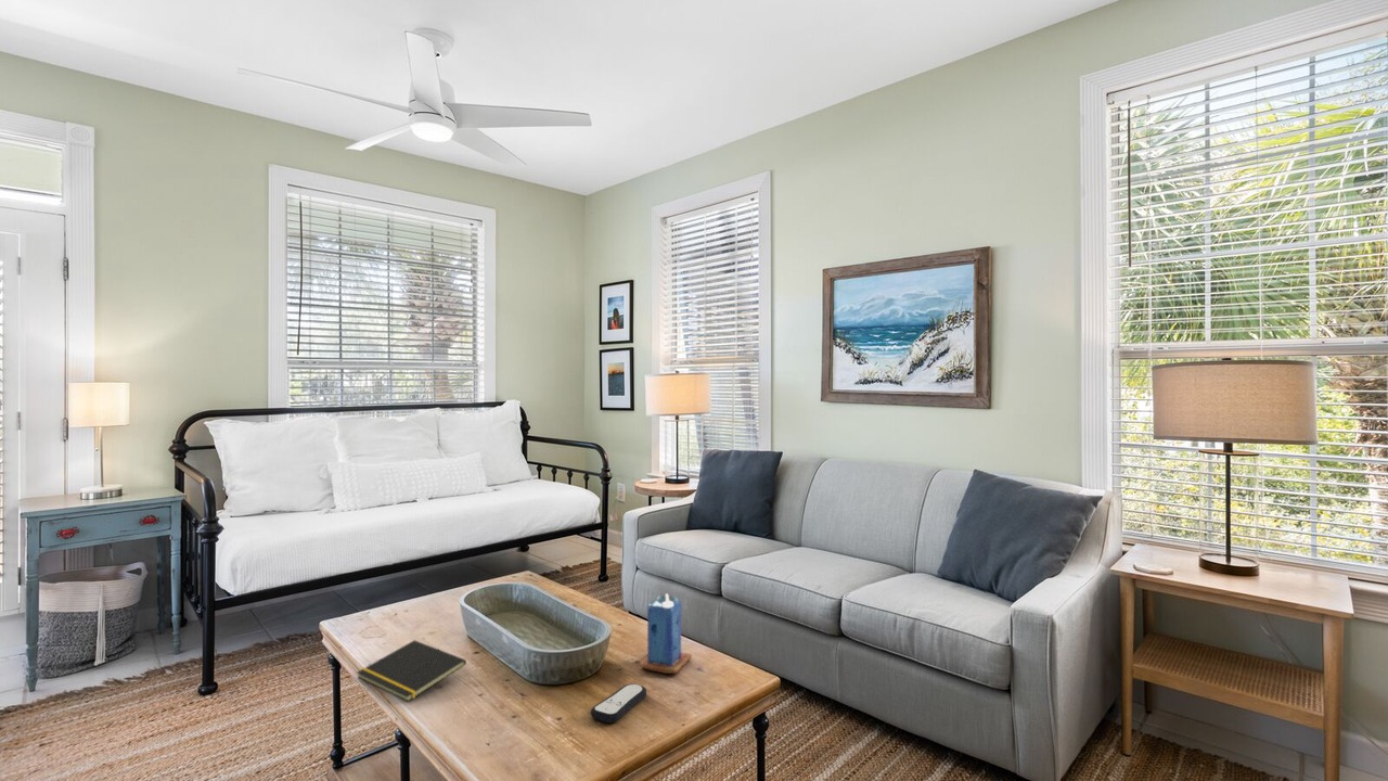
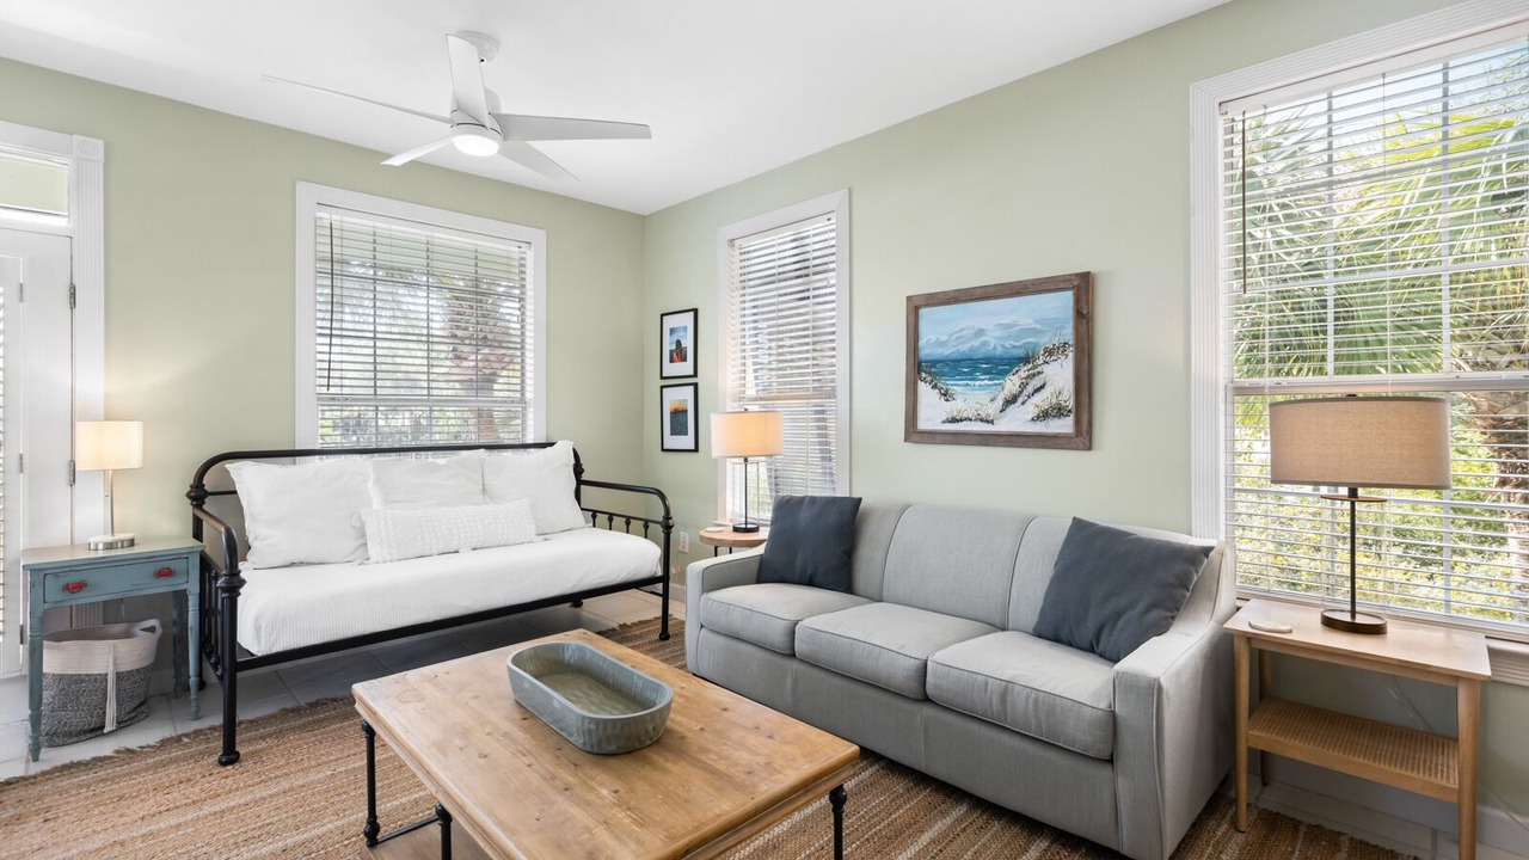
- remote control (620, 701)
- candle (666, 627)
- notepad (411, 668)
